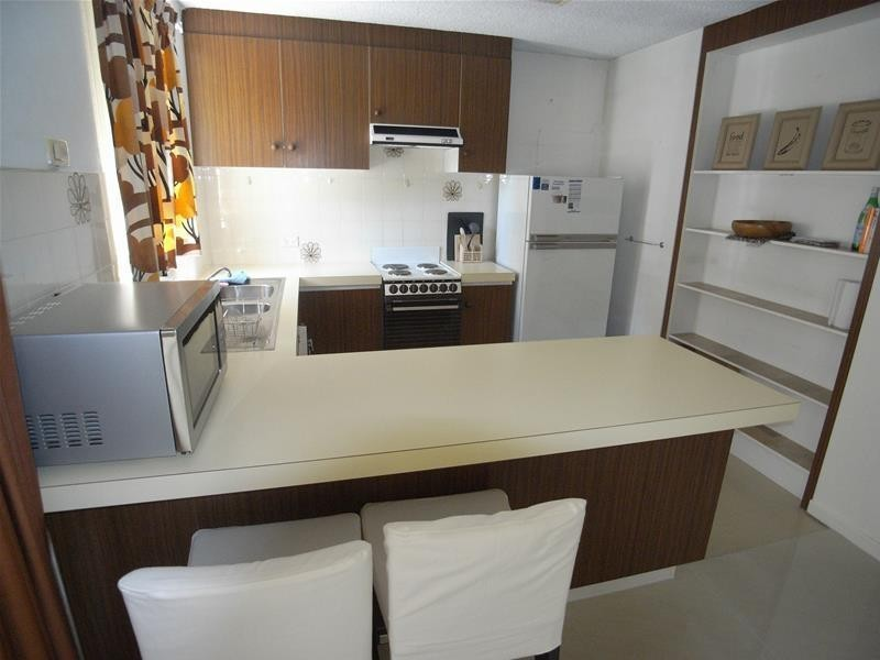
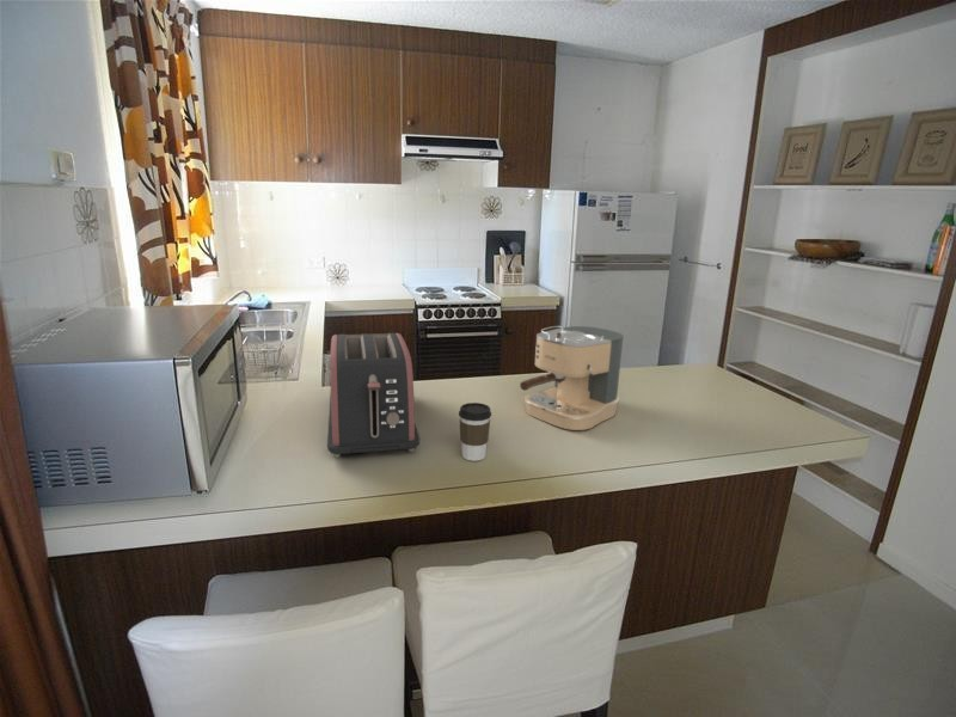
+ toaster (369, 384)
+ coffee maker (568, 373)
+ coffee cup (474, 431)
